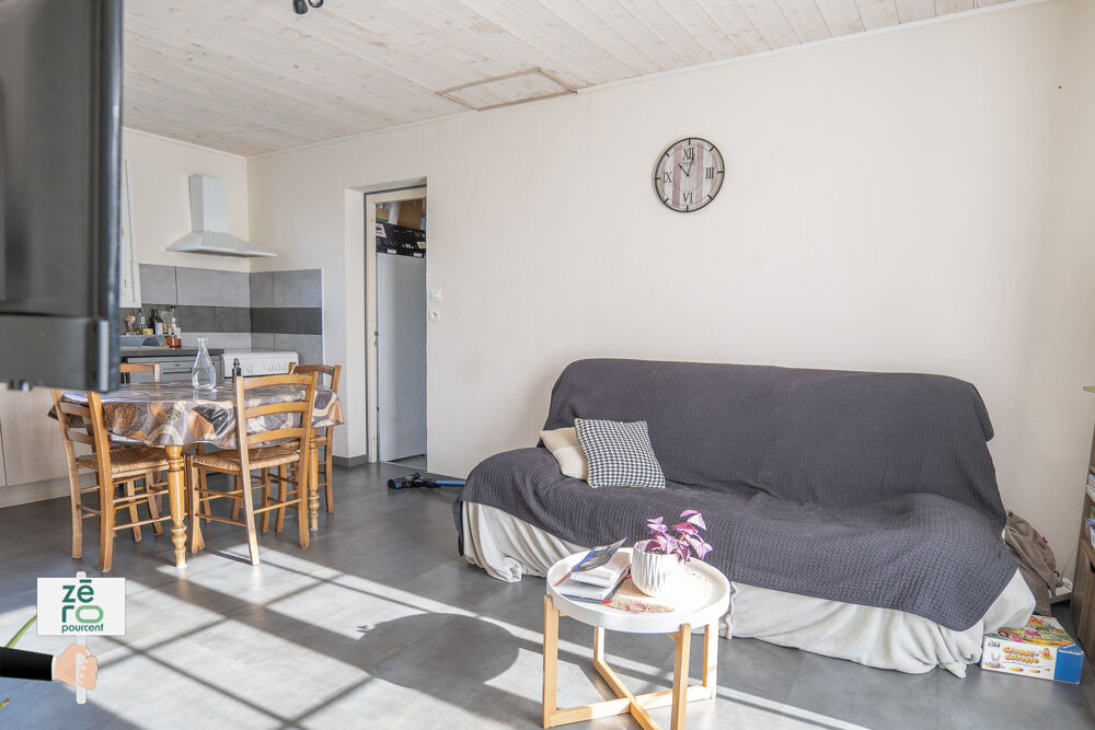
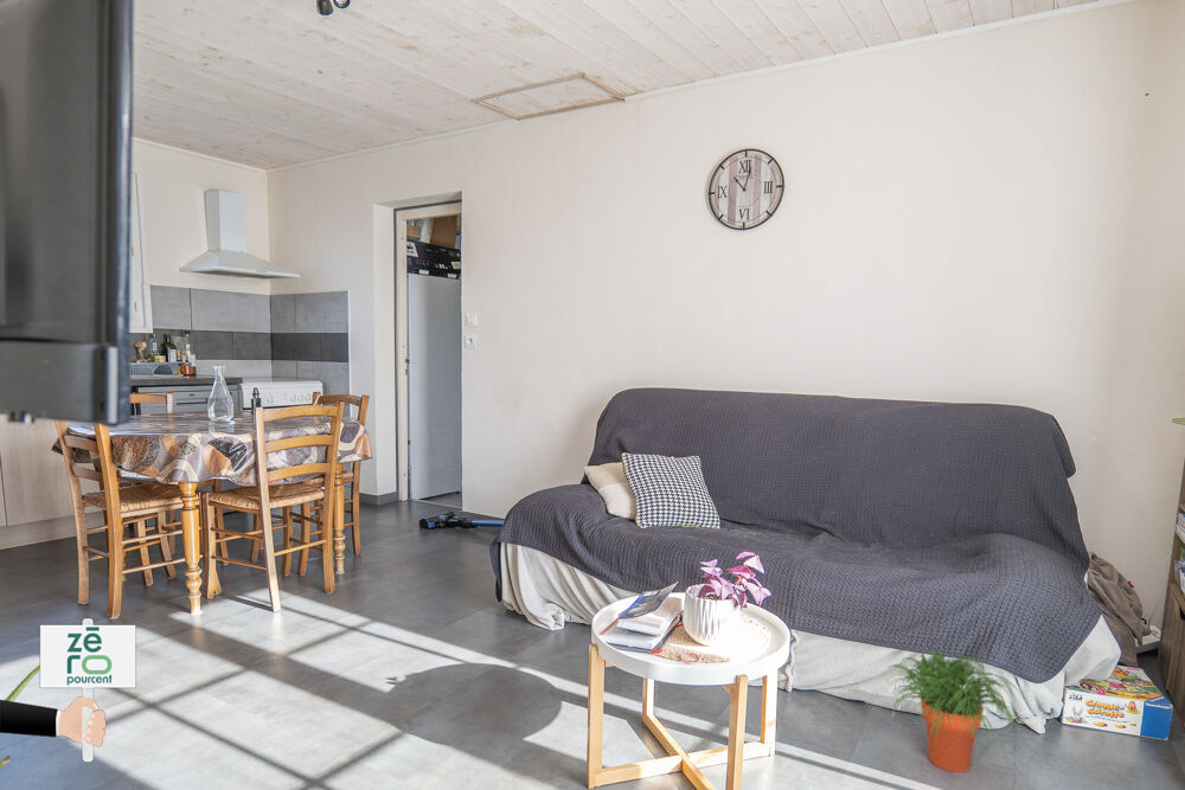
+ potted plant (950, 709)
